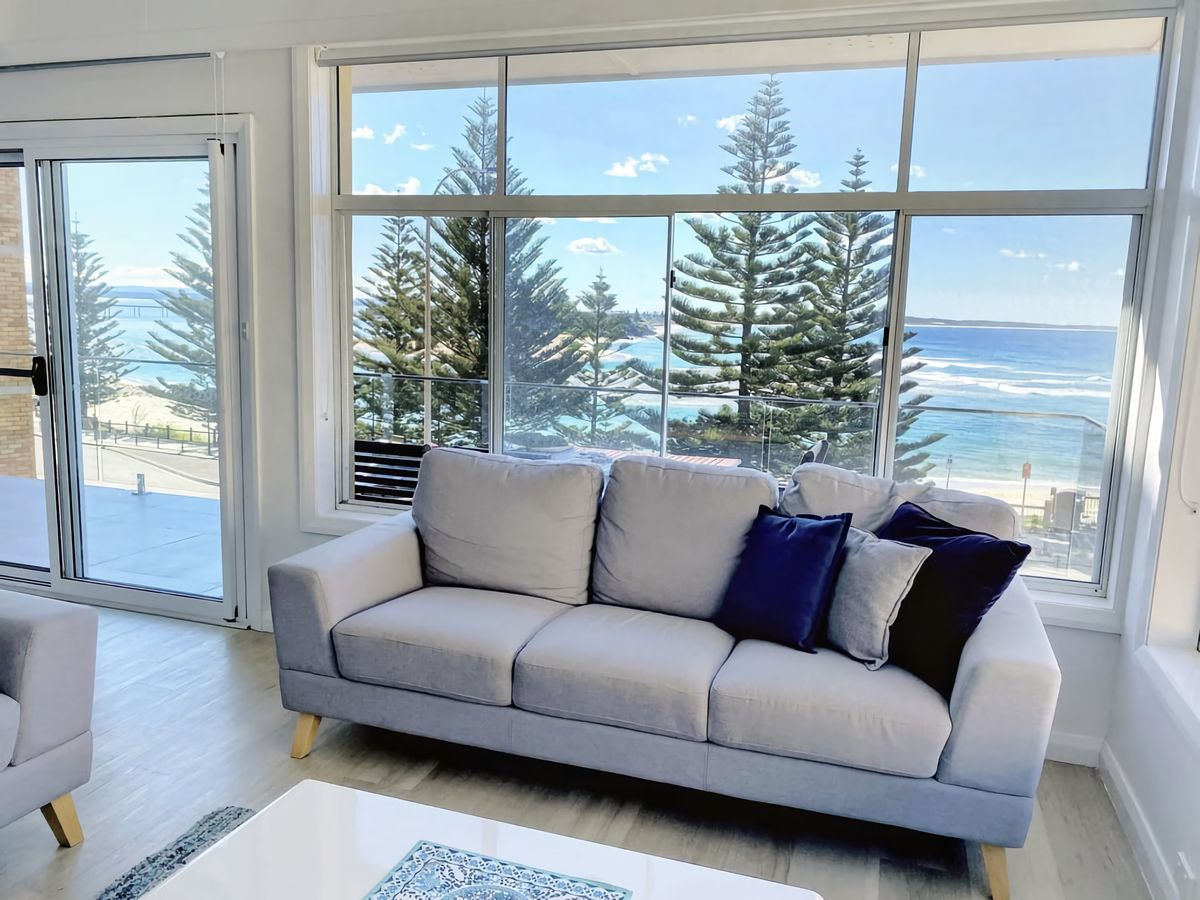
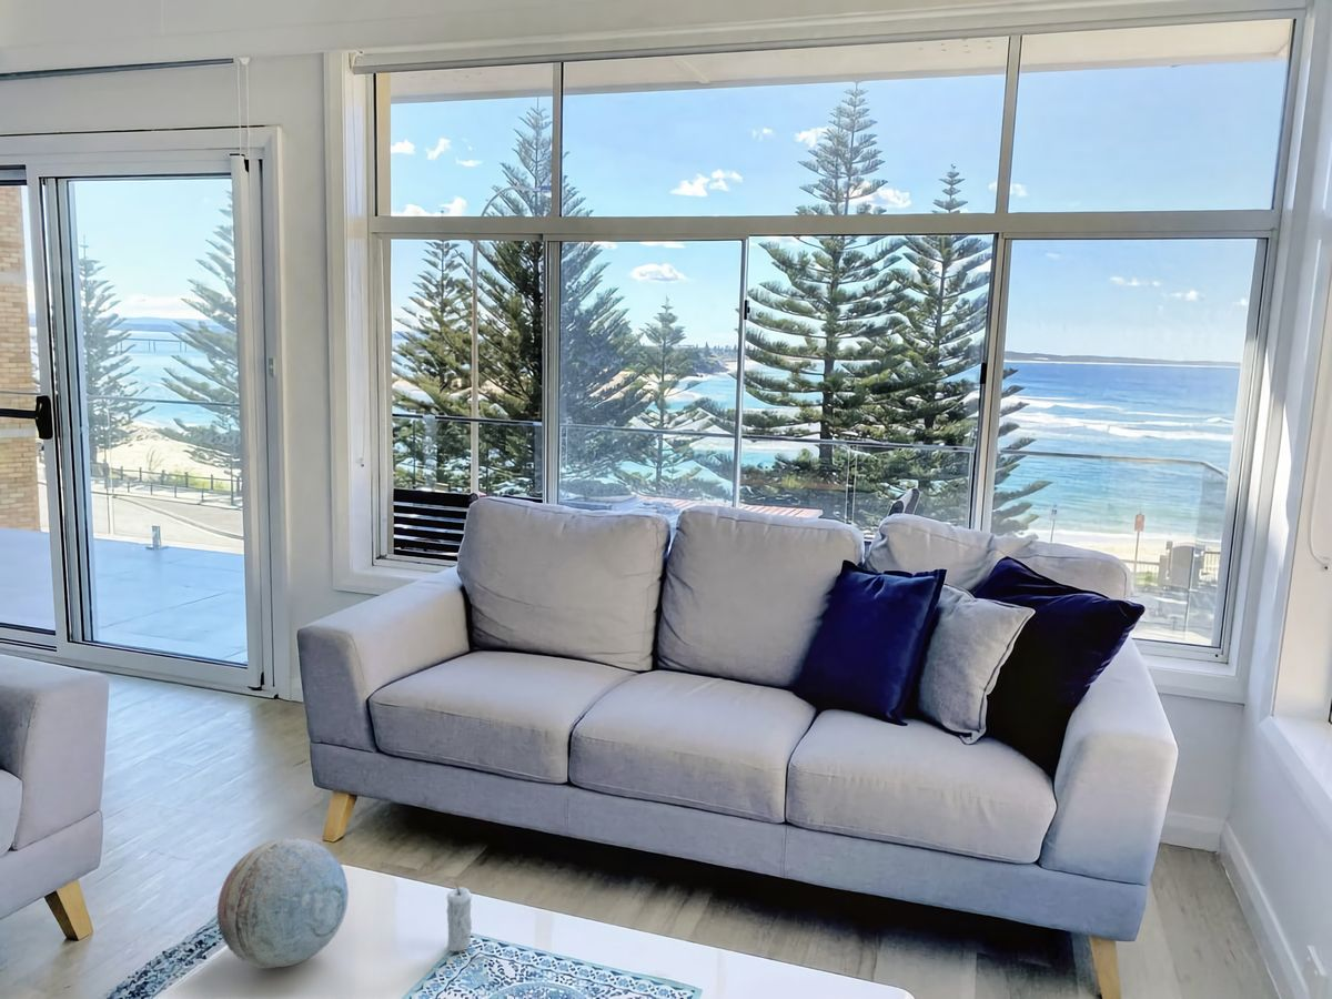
+ decorative orb (284, 901)
+ candle (458, 914)
